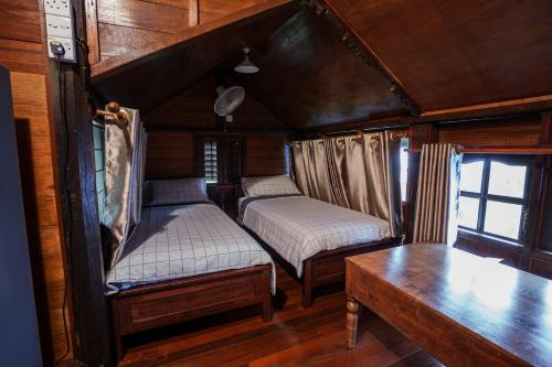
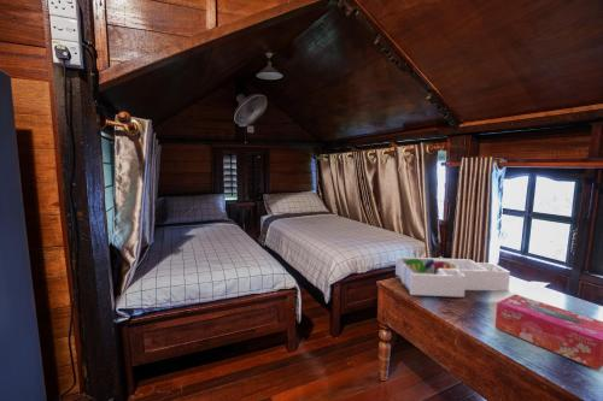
+ tissue box (550, 326)
+ desk organizer (452, 276)
